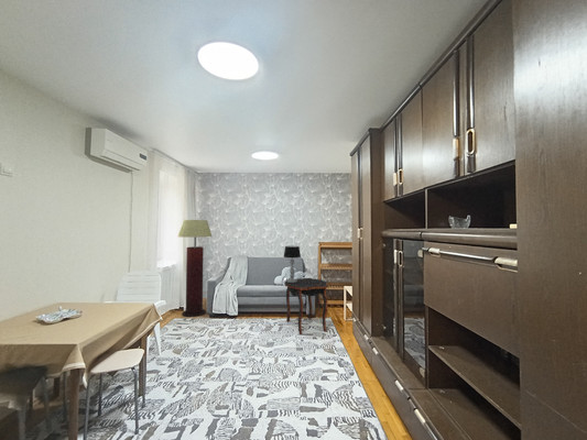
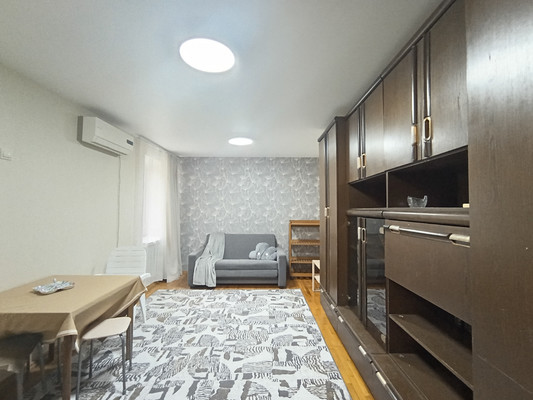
- floor lamp (194, 266)
- side table (308, 304)
- table lamp (292, 264)
